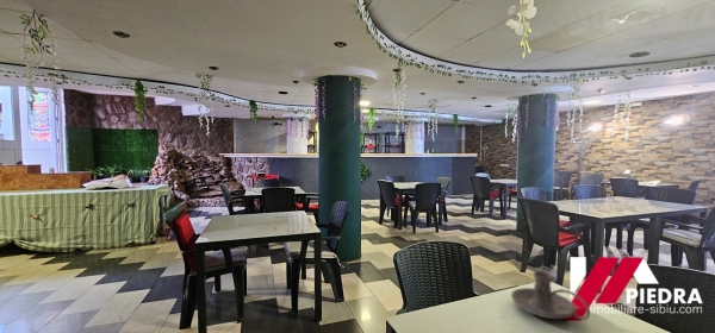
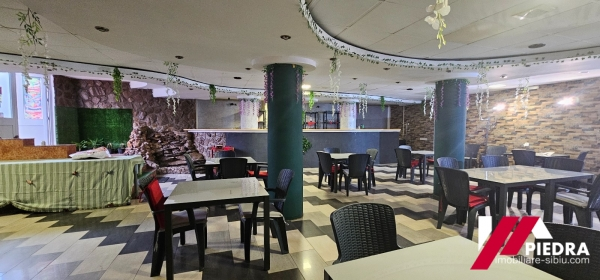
- candle holder (549, 294)
